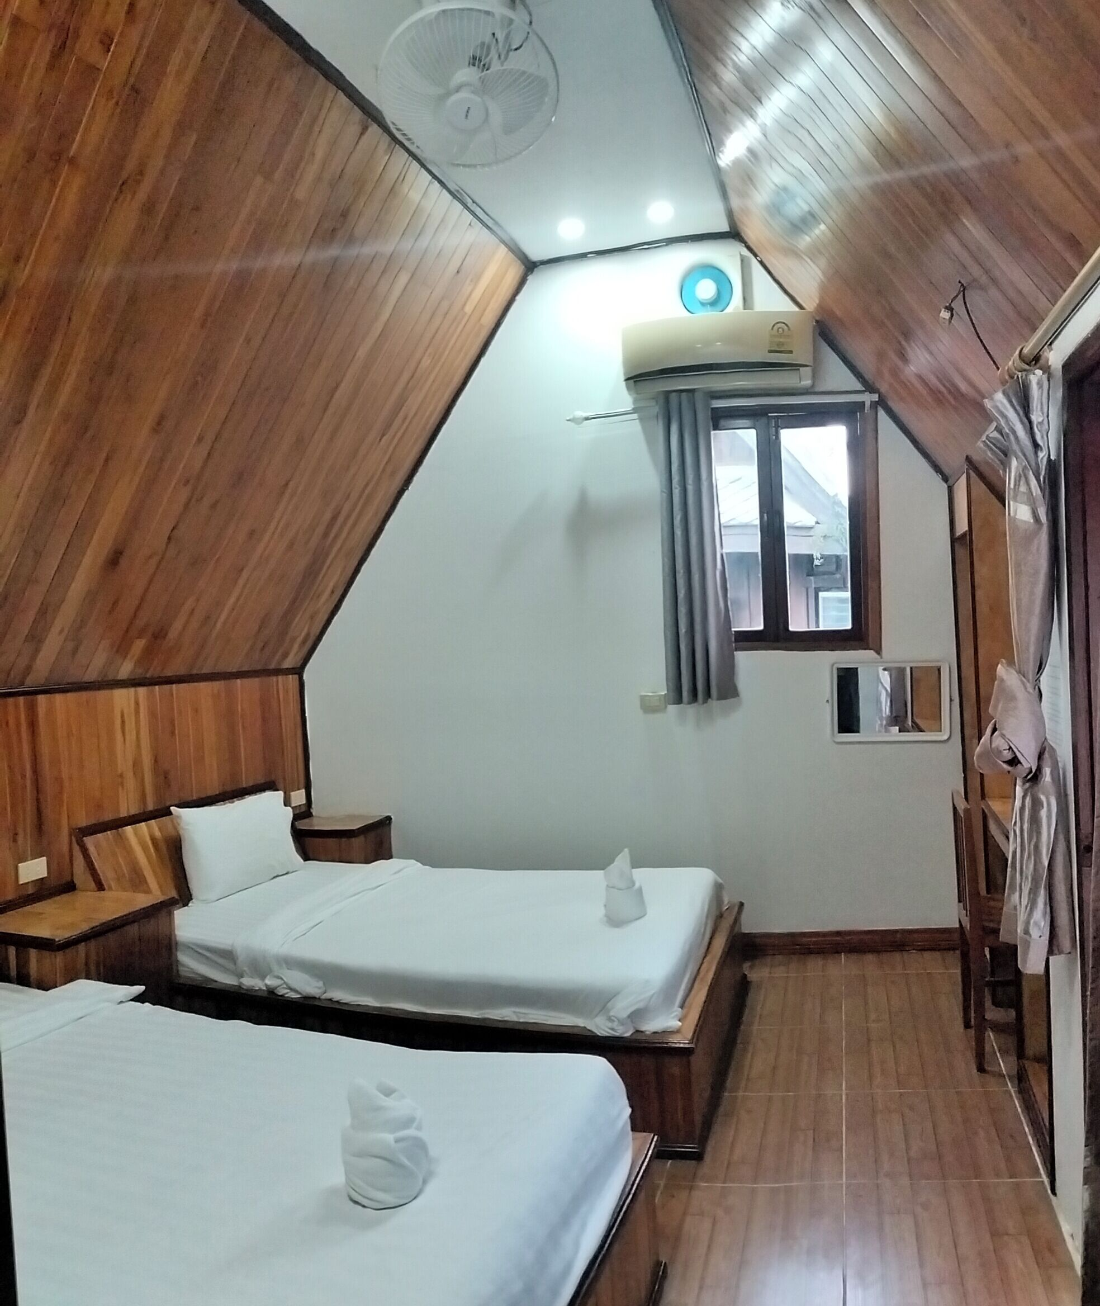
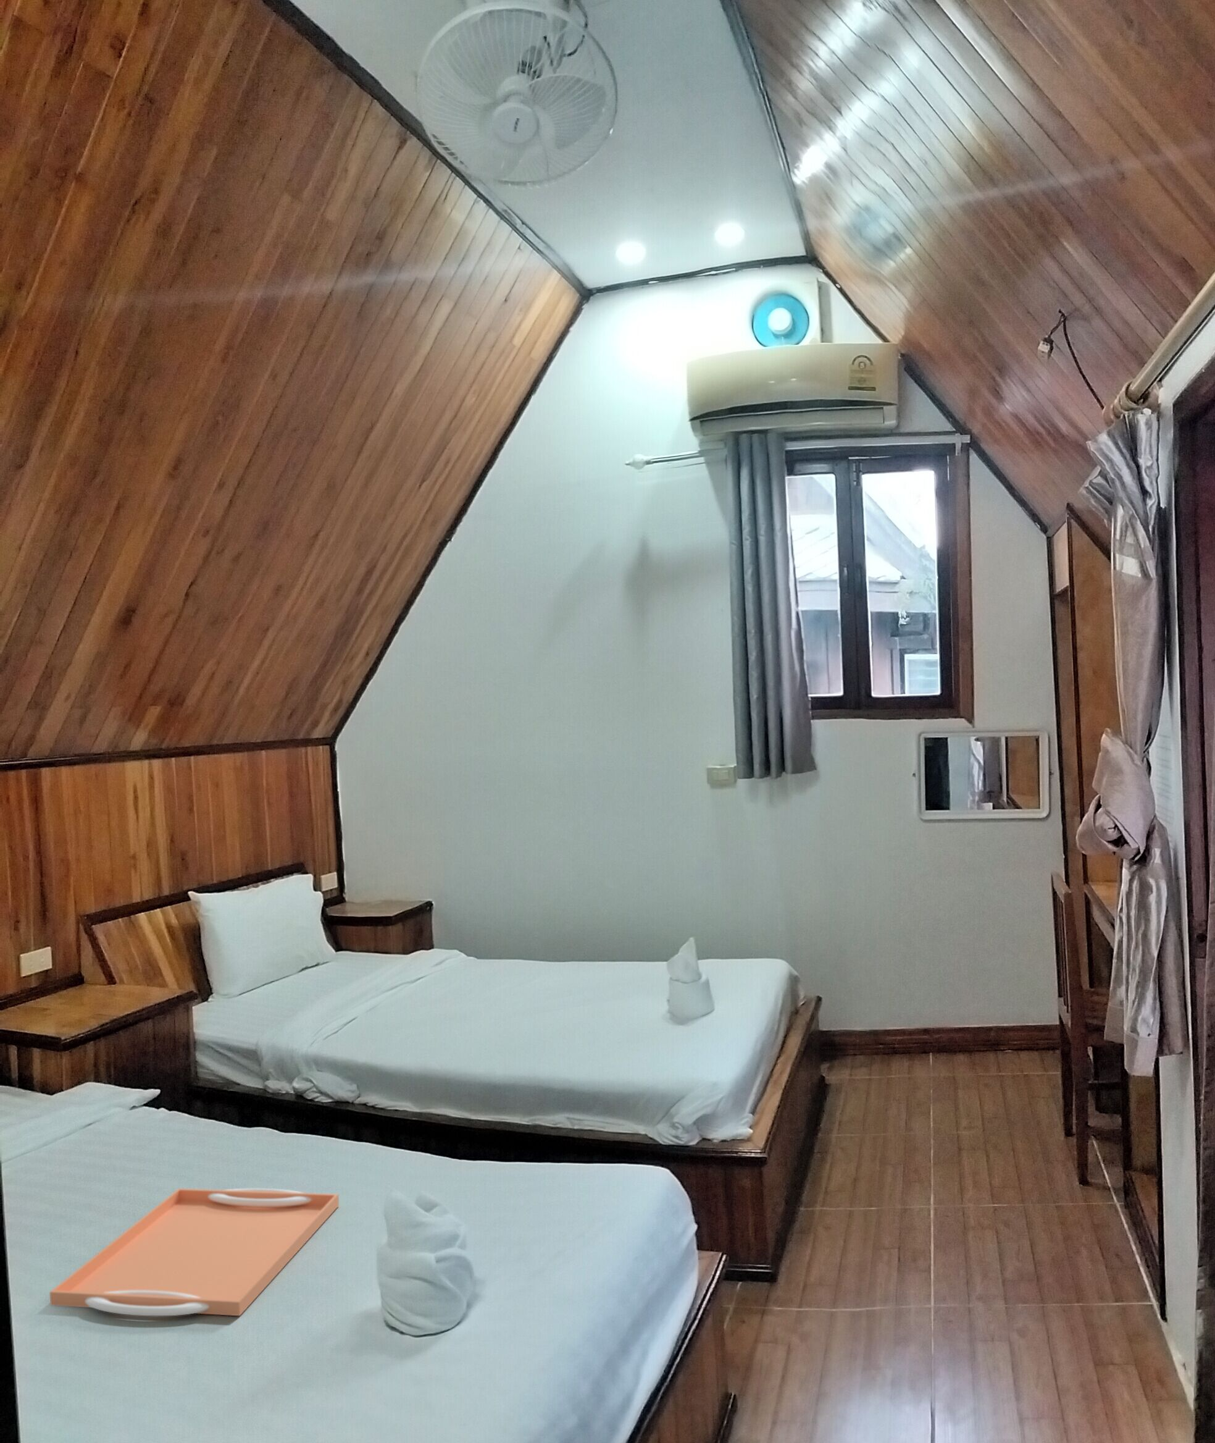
+ serving tray (206, 1245)
